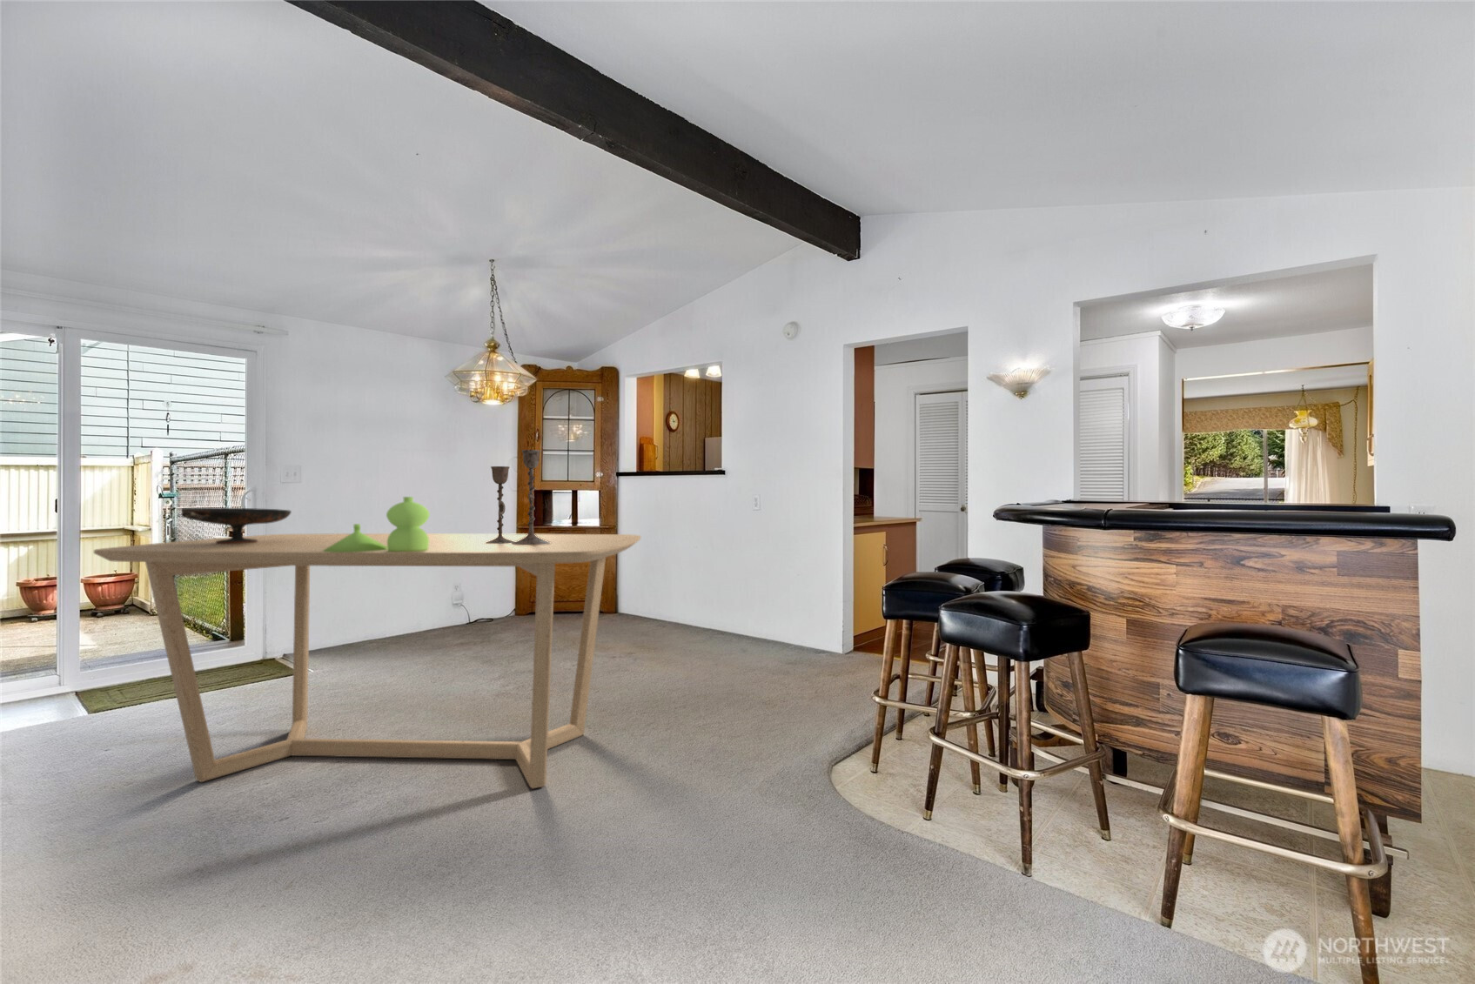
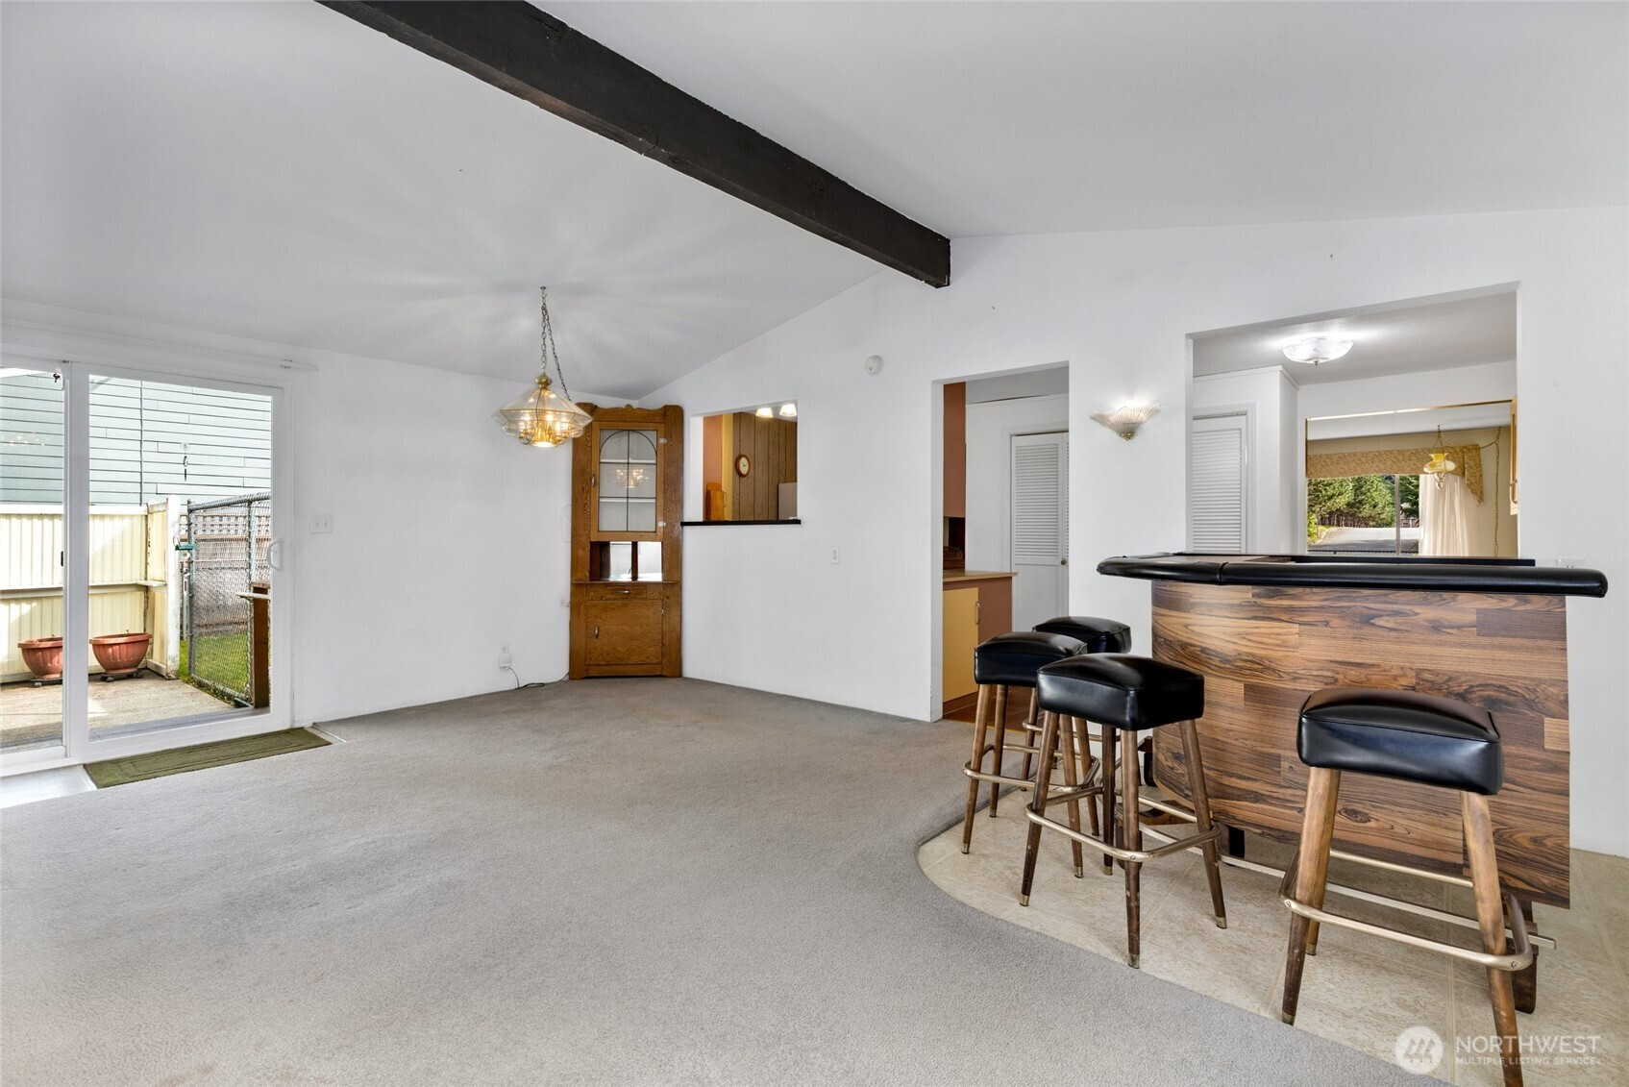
- candlestick (528, 496)
- dining table (404, 566)
- decorative bowl (237, 525)
- vase (388, 518)
